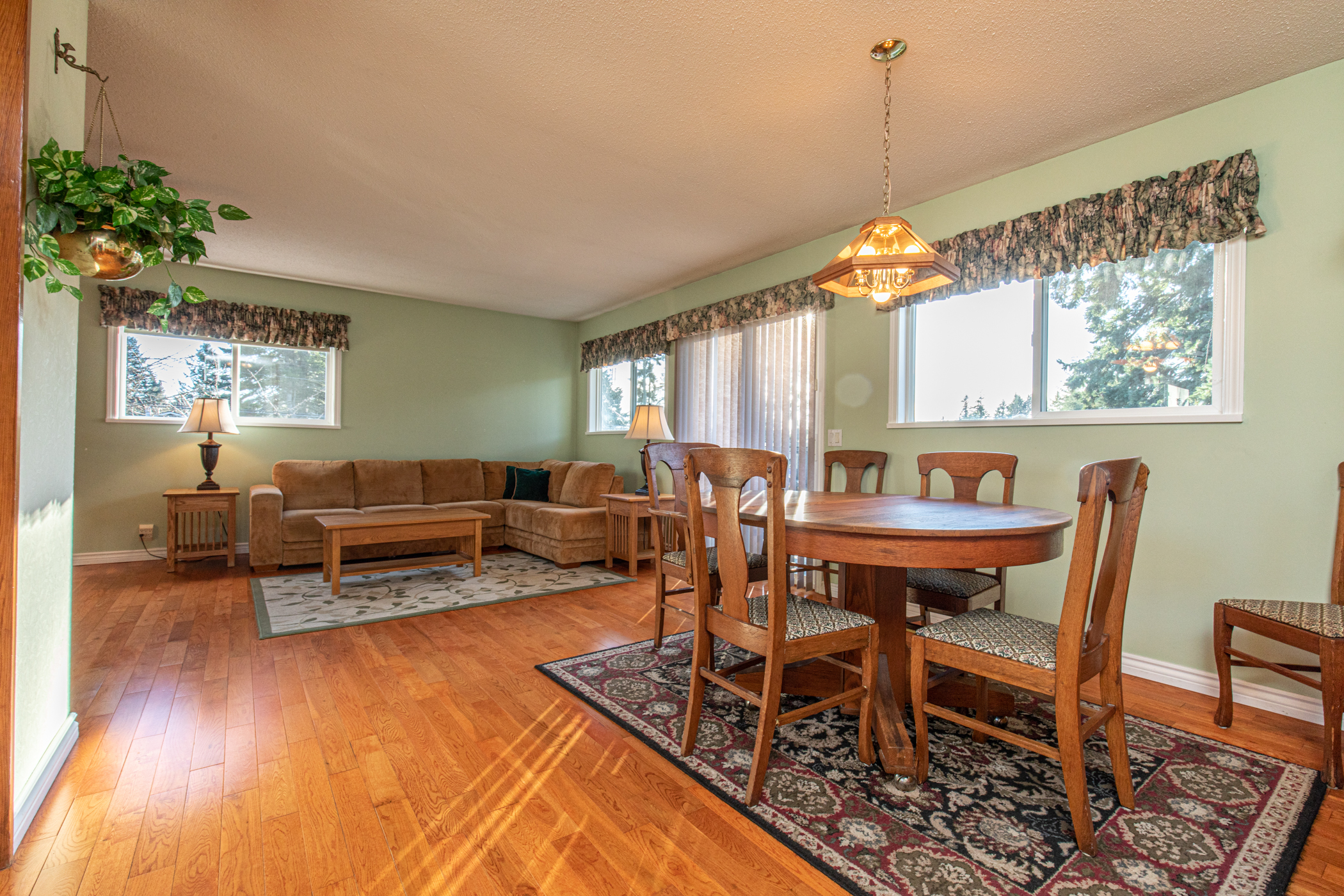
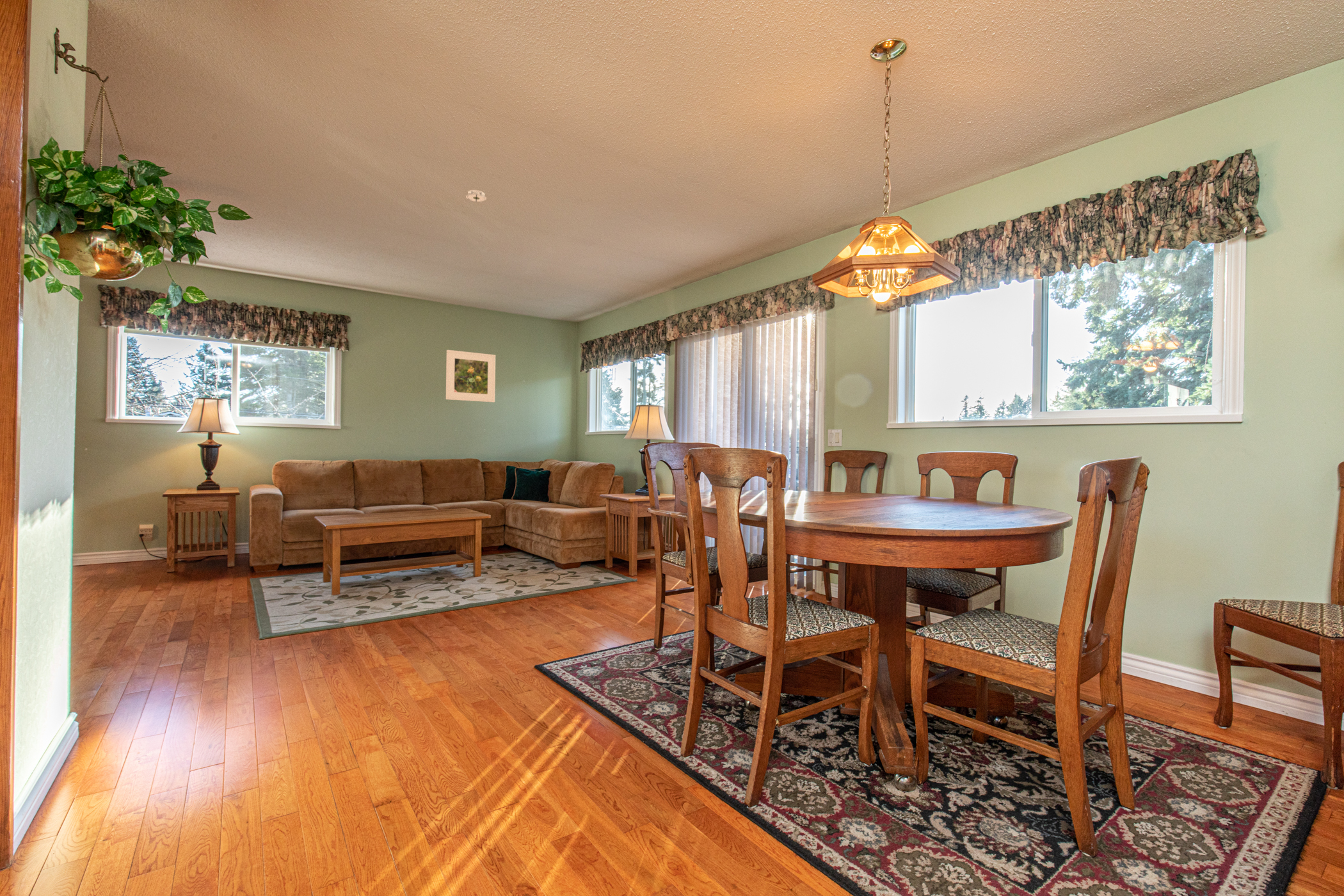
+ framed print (471, 376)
+ smoke detector (476, 196)
